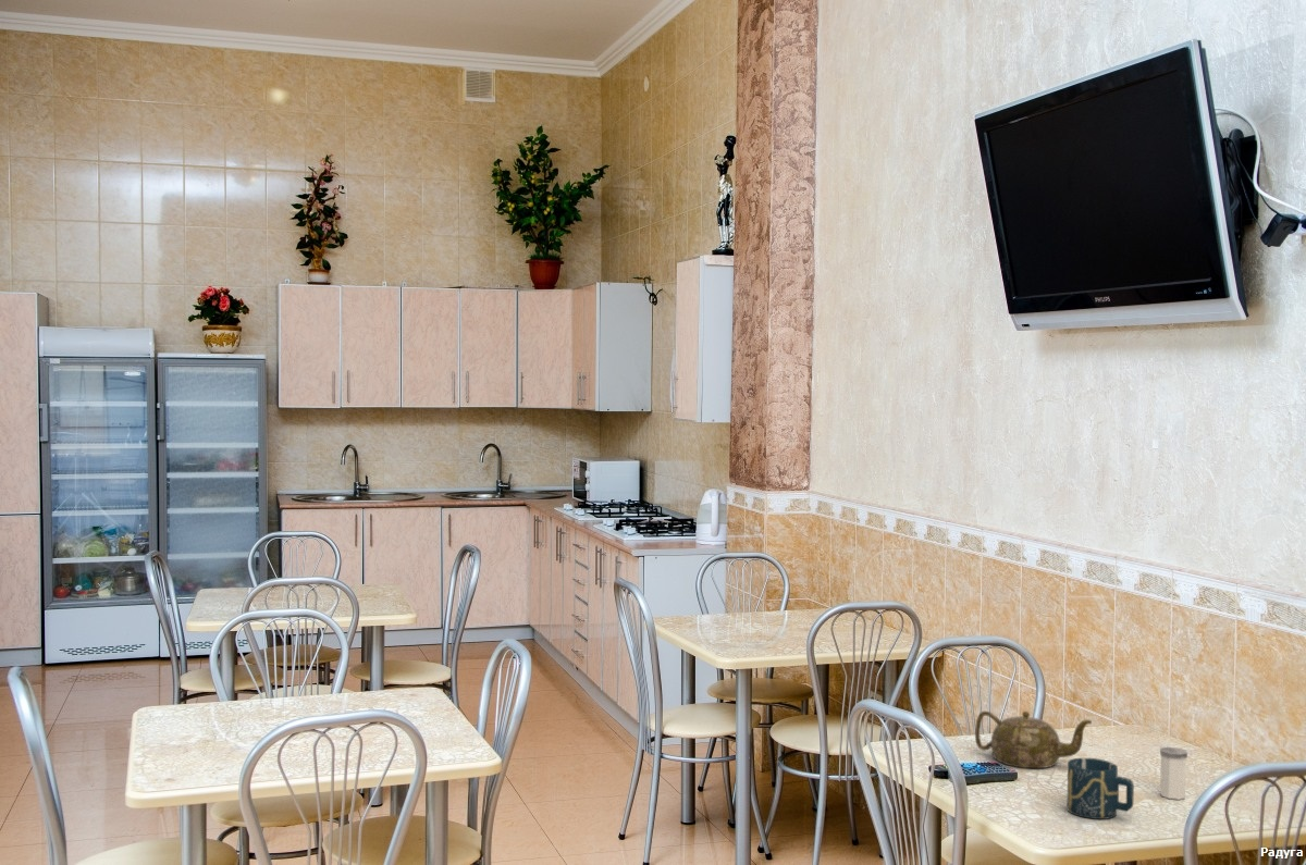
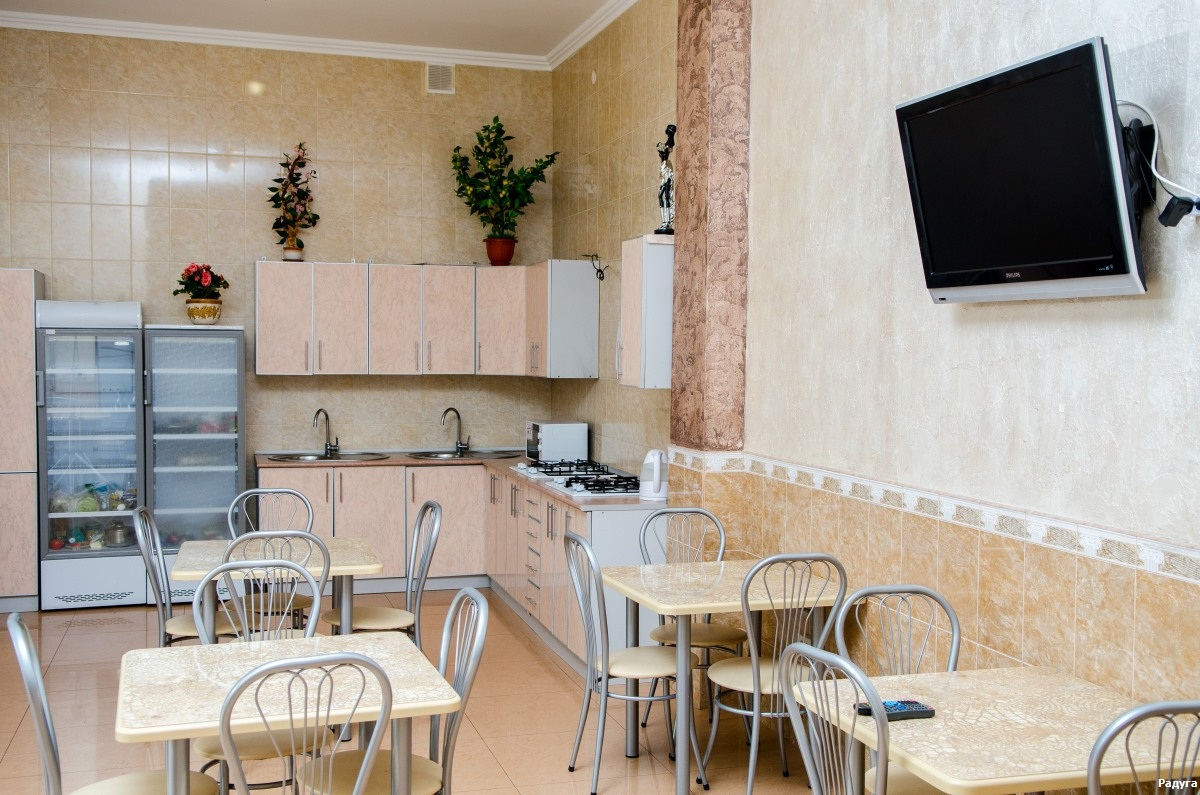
- teapot (1031, 736)
- cup (1099, 789)
- salt shaker (1172, 773)
